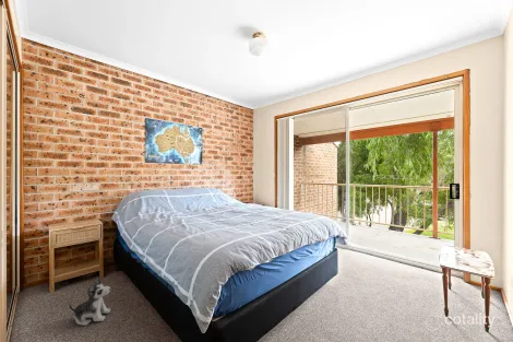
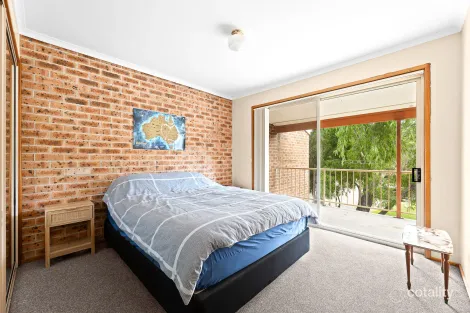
- plush toy (90, 297)
